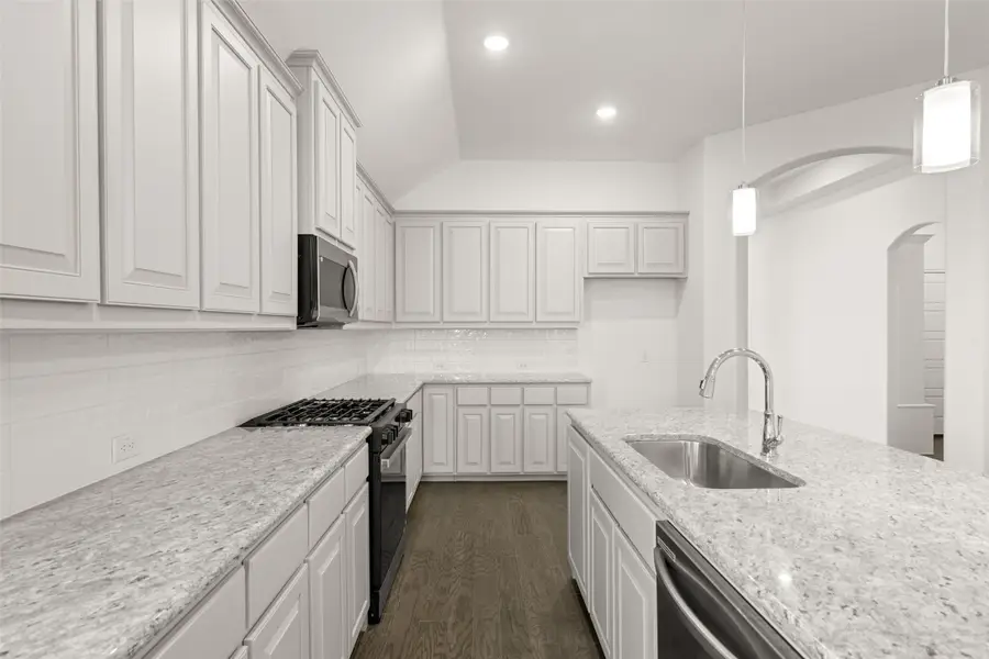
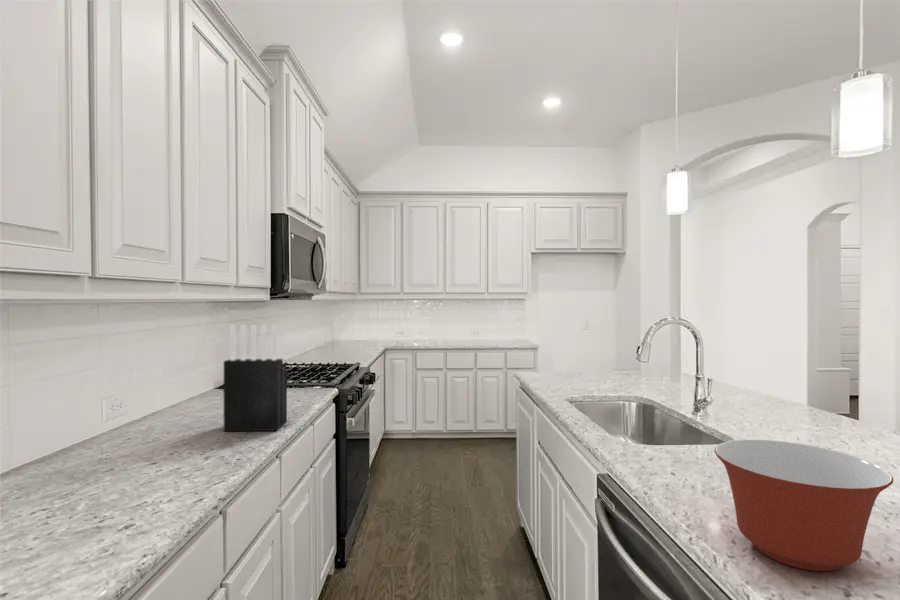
+ mixing bowl (795, 505)
+ knife block (257, 375)
